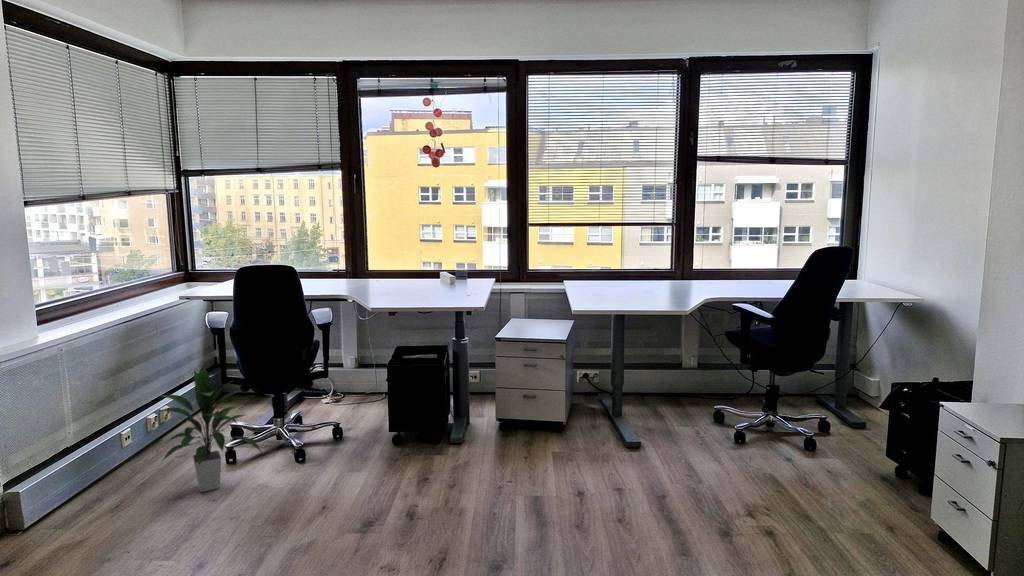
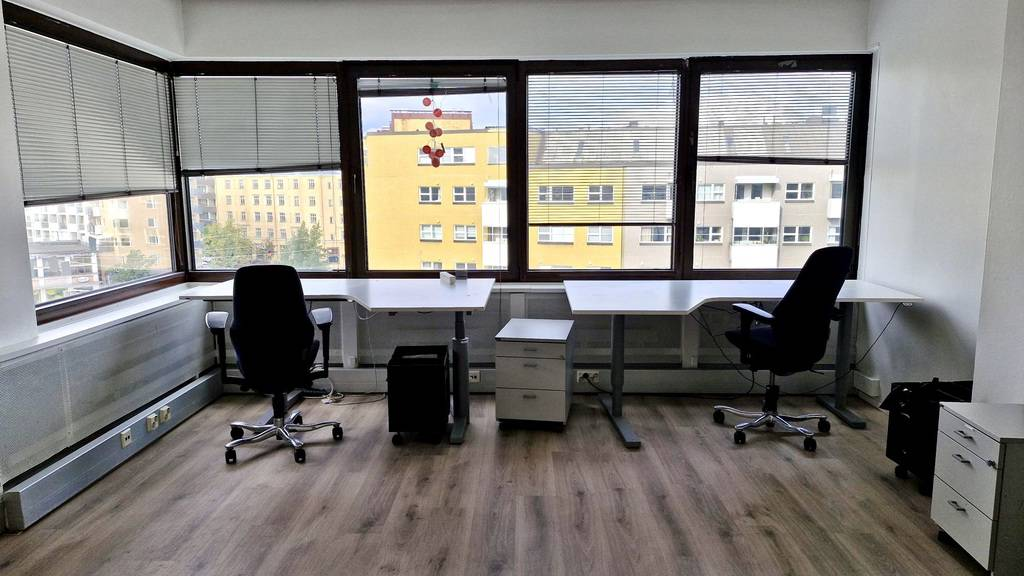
- indoor plant (208, 429)
